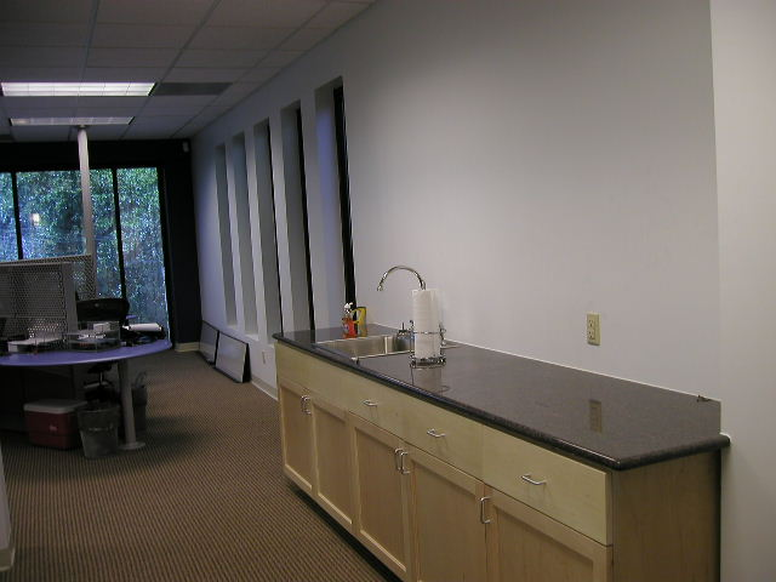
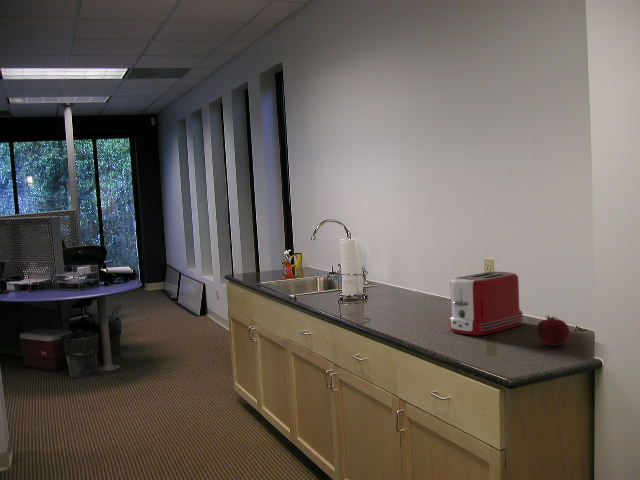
+ toaster (485, 301)
+ fruit (553, 330)
